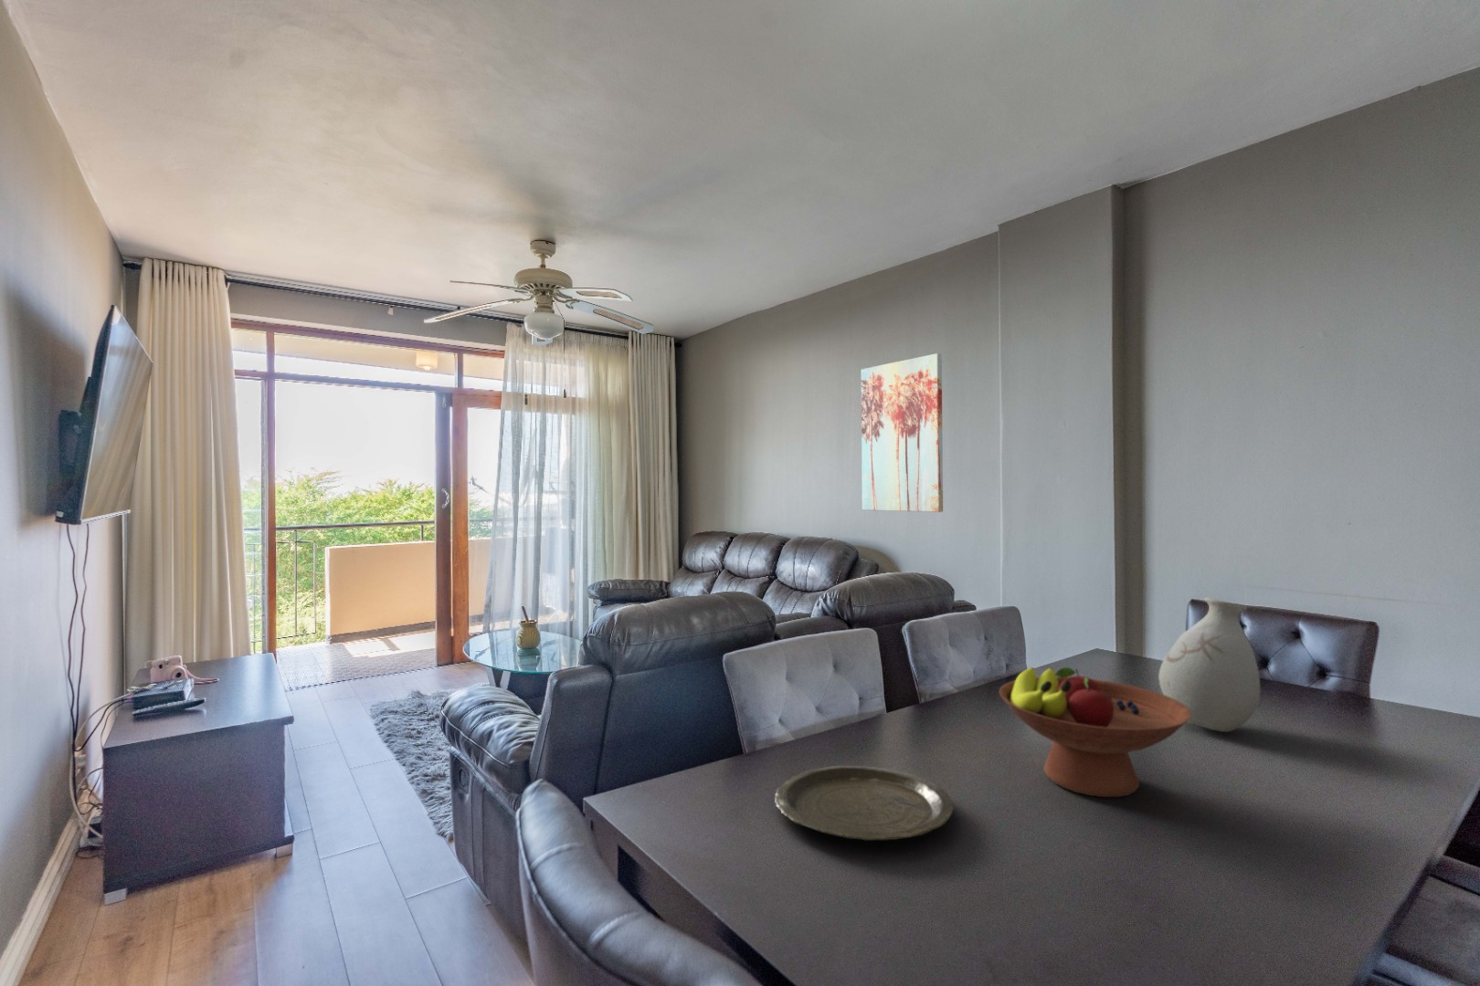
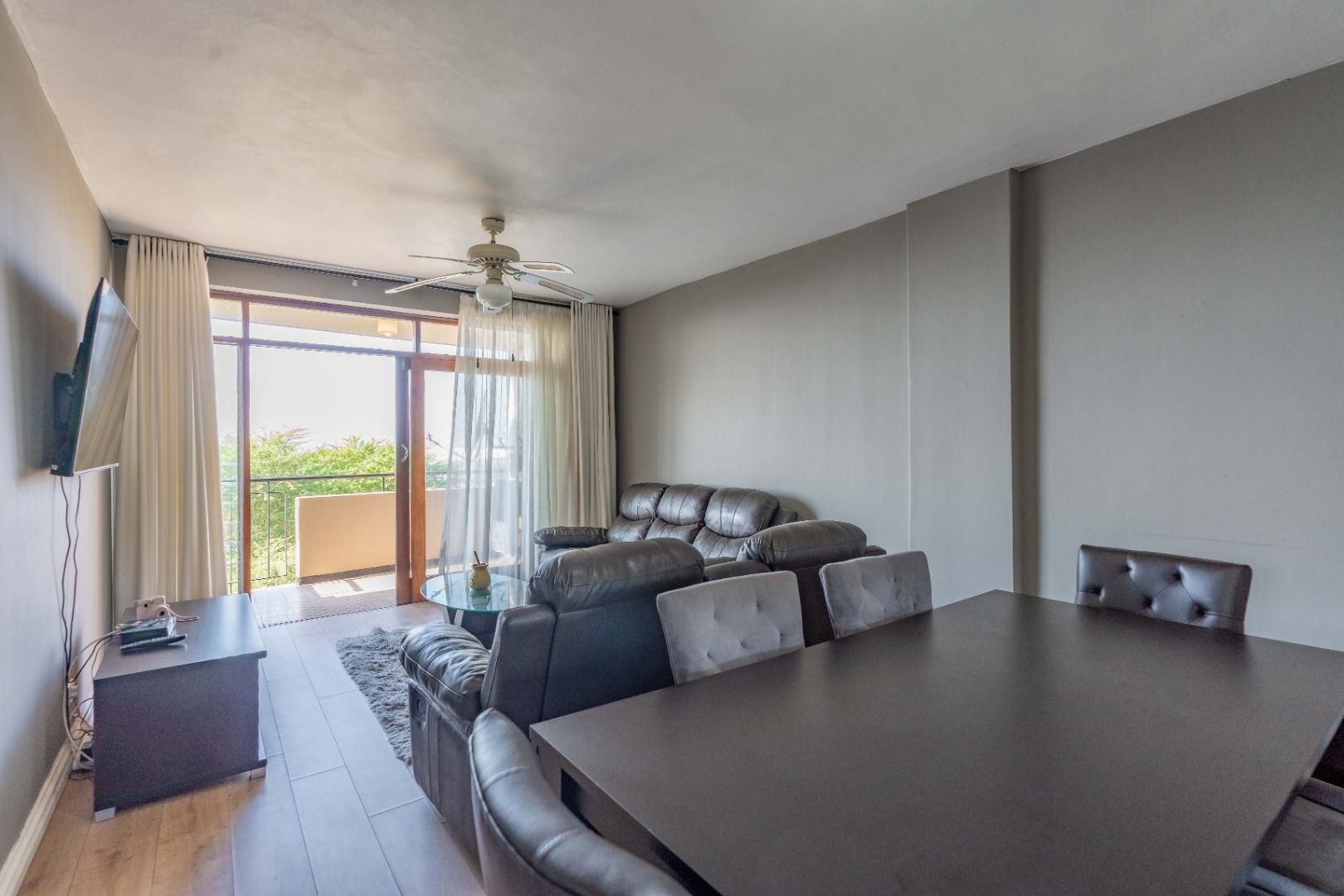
- fruit bowl (1089, 724)
- plate (861, 801)
- wall art (899, 437)
- vase (1207, 661)
